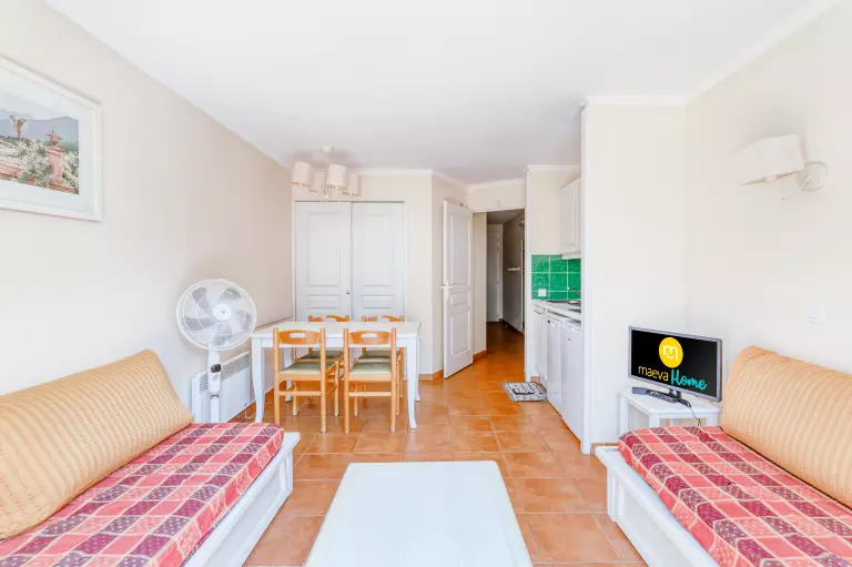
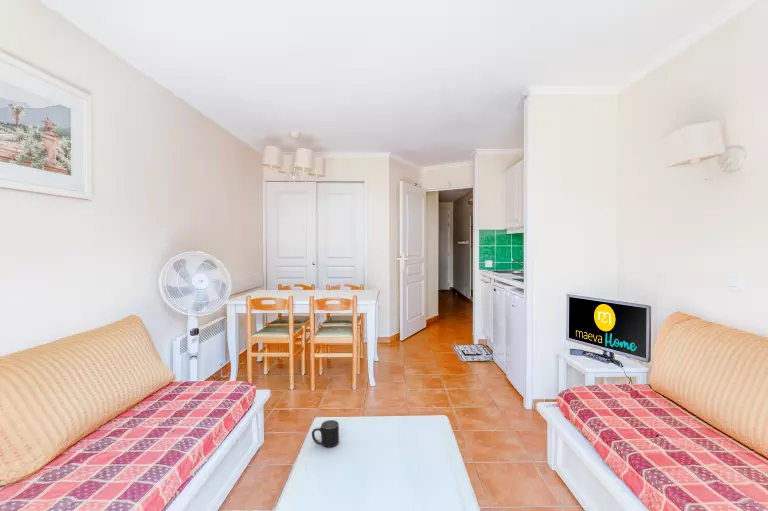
+ mug (325, 433)
